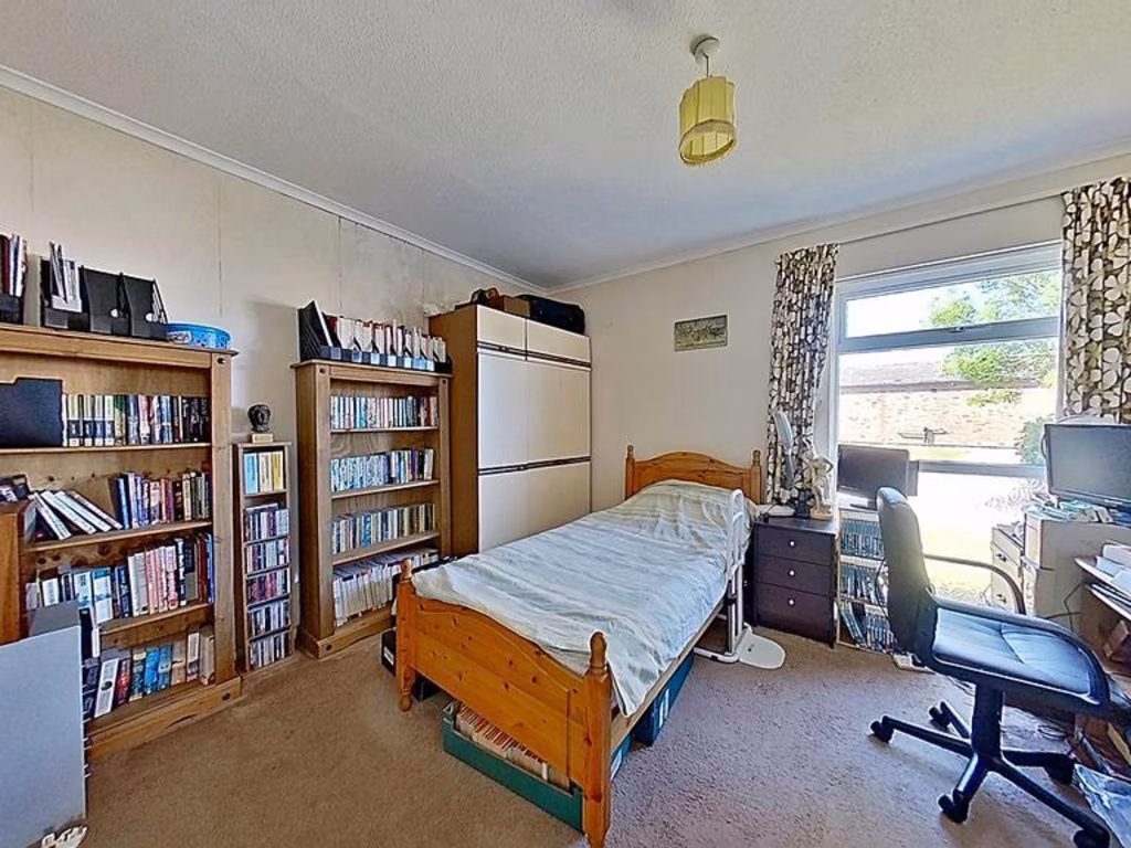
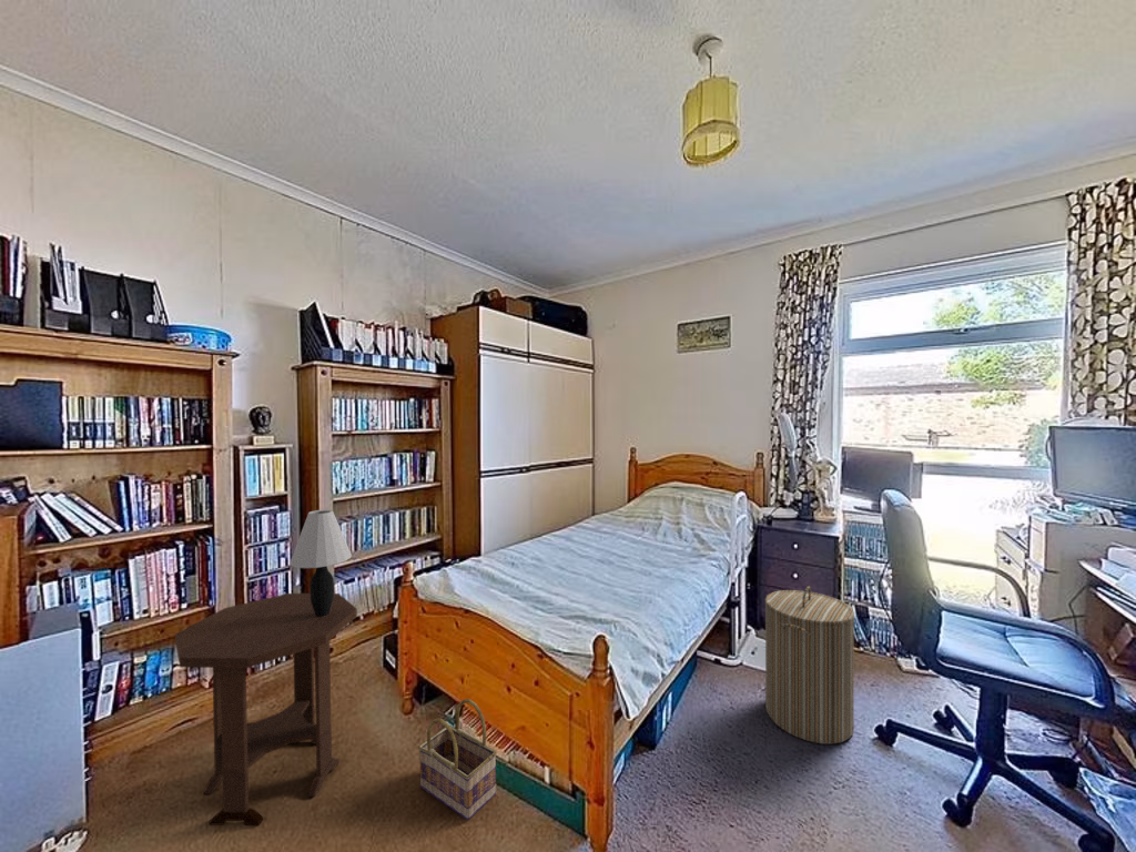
+ laundry hamper (808, 651)
+ table lamp (321, 562)
+ side table (276, 713)
+ basket (457, 750)
